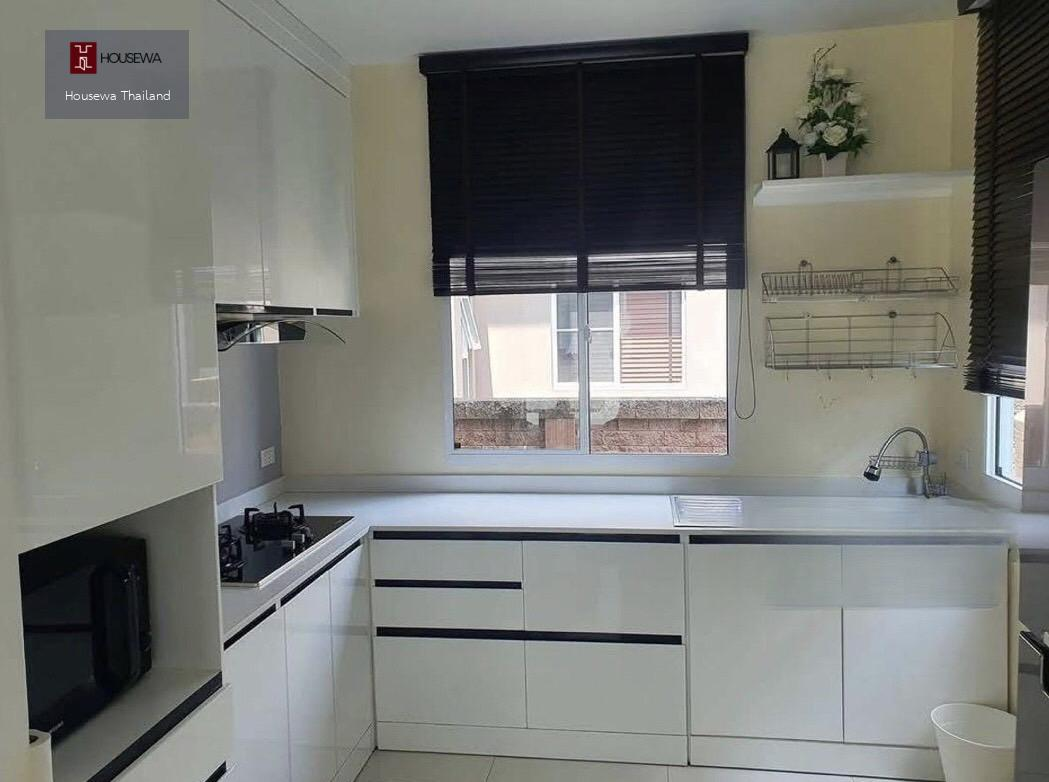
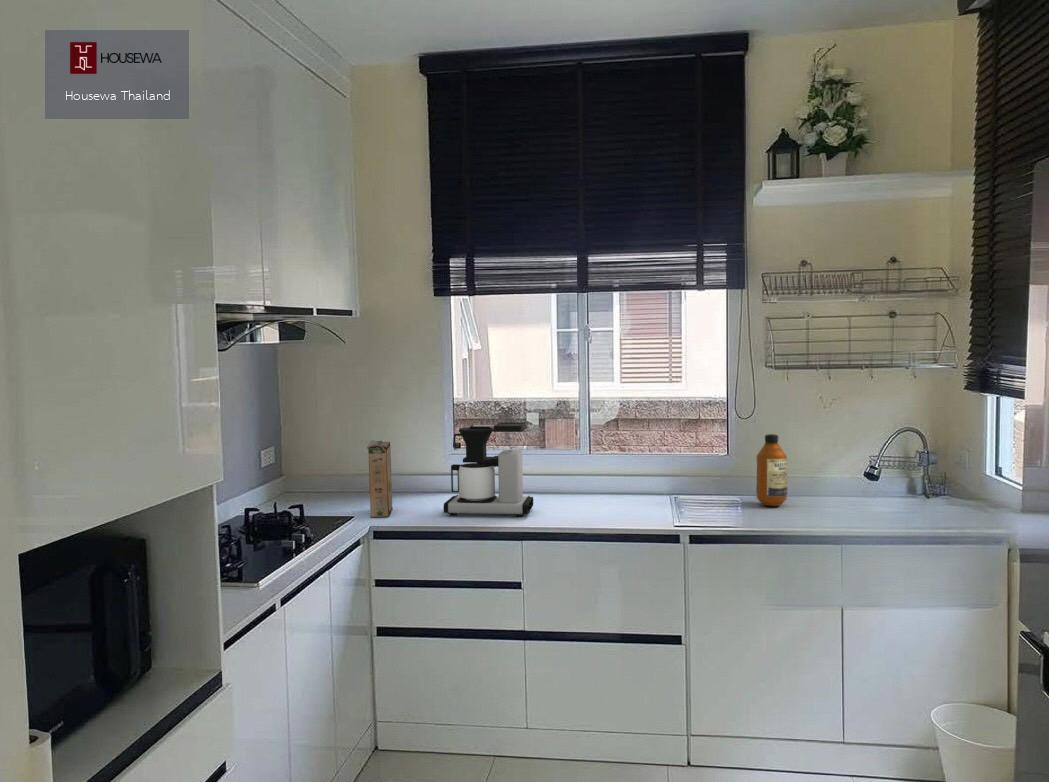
+ cereal box (380, 475)
+ coffee maker (488, 468)
+ bottle (771, 470)
